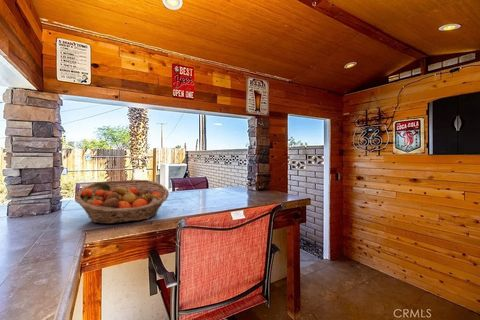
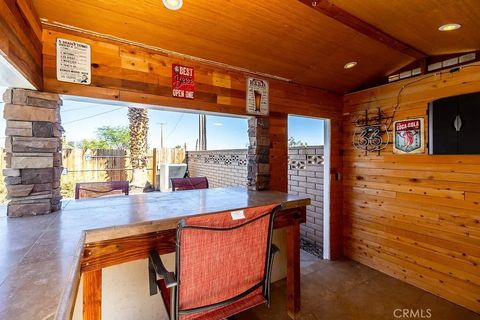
- fruit basket (125, 199)
